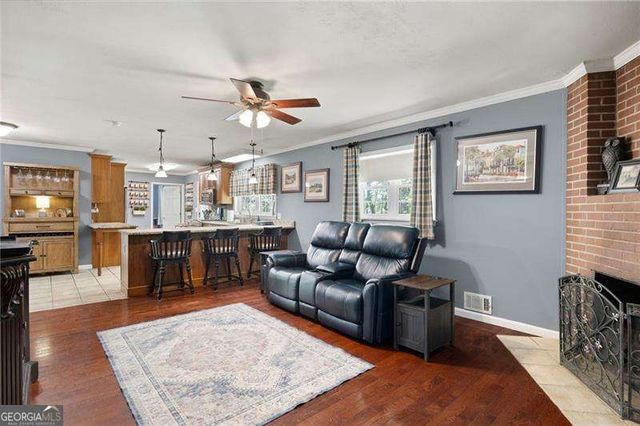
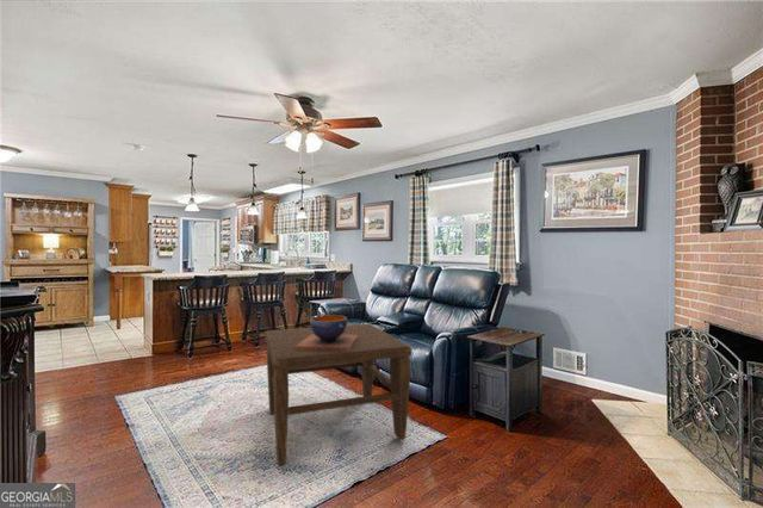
+ decorative bowl (328, 330)
+ coffee table (331, 368)
